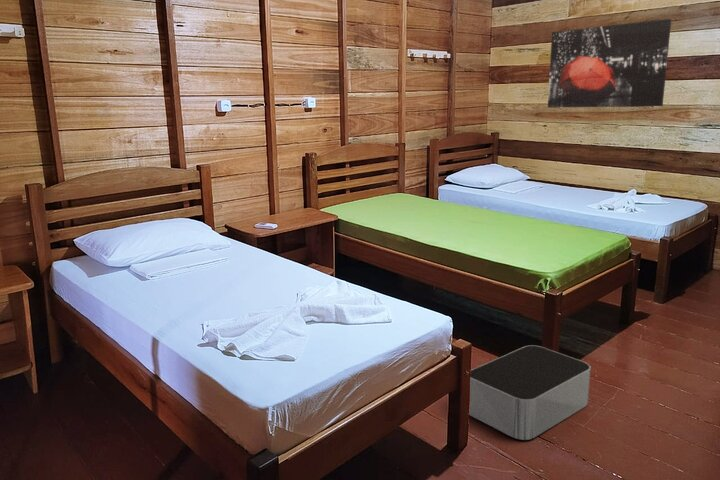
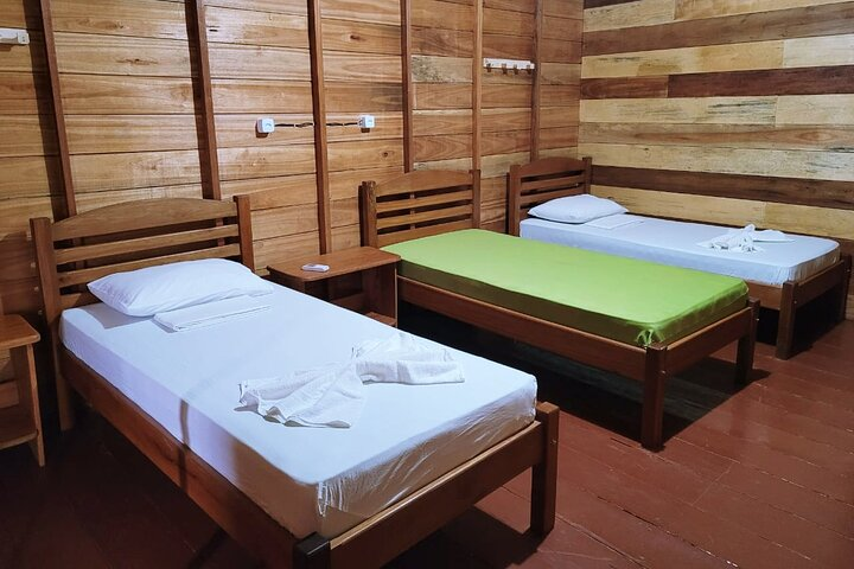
- storage bin (528, 388)
- wall art (604, 67)
